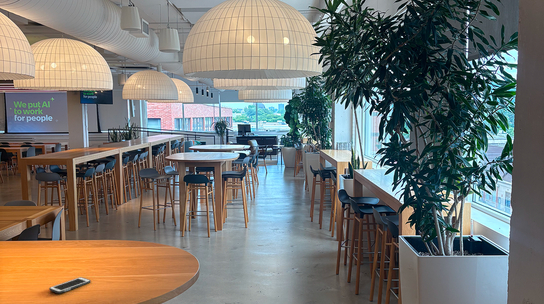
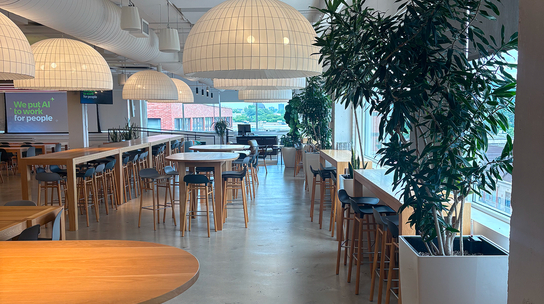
- cell phone (70, 285)
